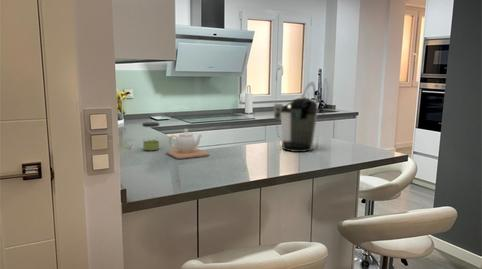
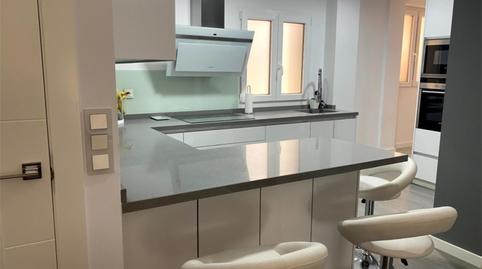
- teapot (187, 141)
- jar (148, 136)
- coffee maker (290, 122)
